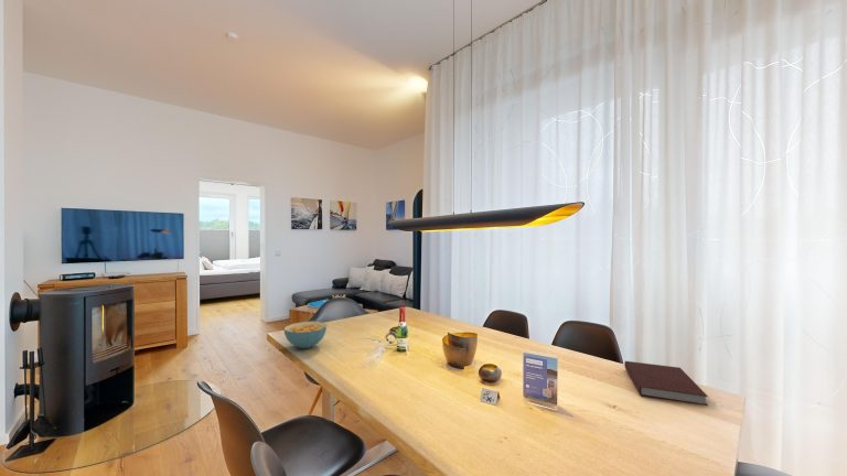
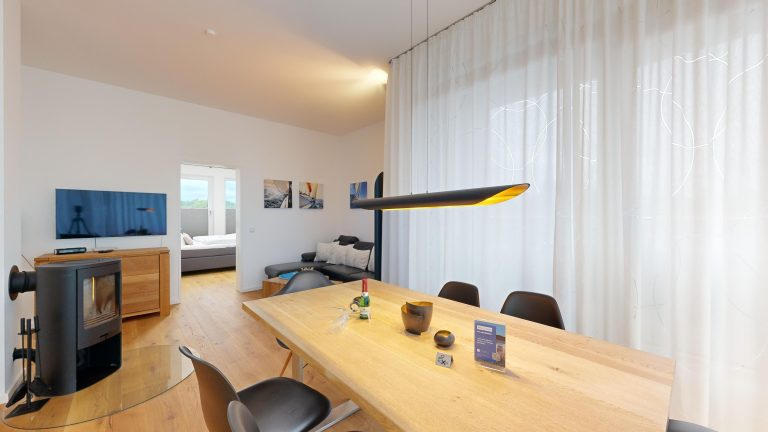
- notebook (661, 380)
- cereal bowl (305, 336)
